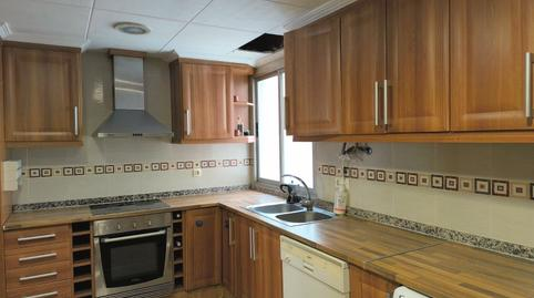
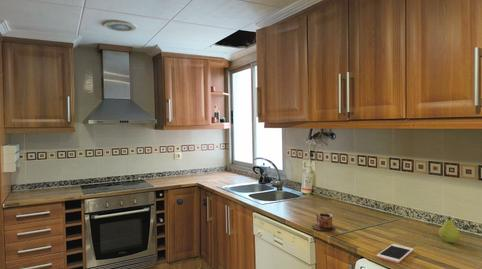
+ mug (323, 221)
+ cell phone (395, 252)
+ fruit (449, 229)
